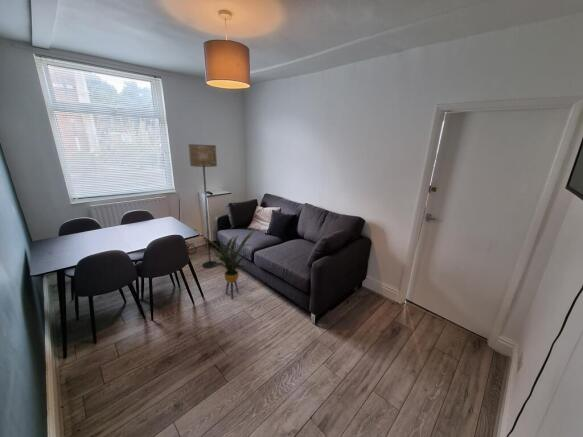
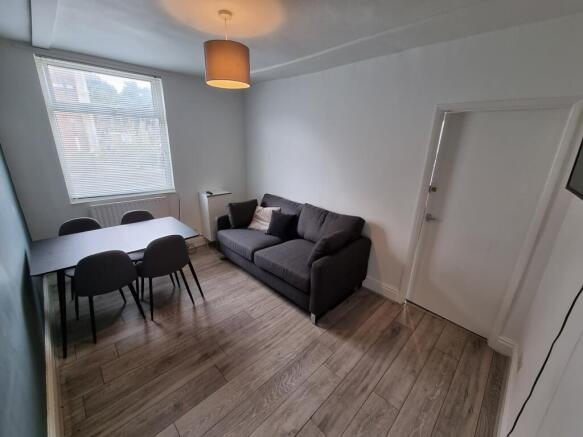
- floor lamp (206, 209)
- house plant (235, 266)
